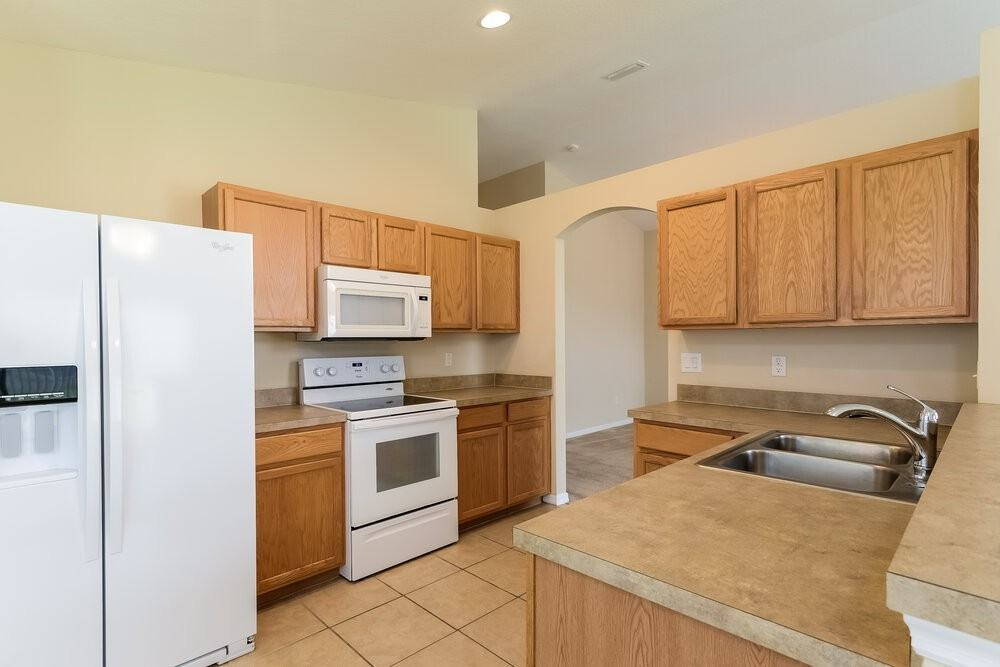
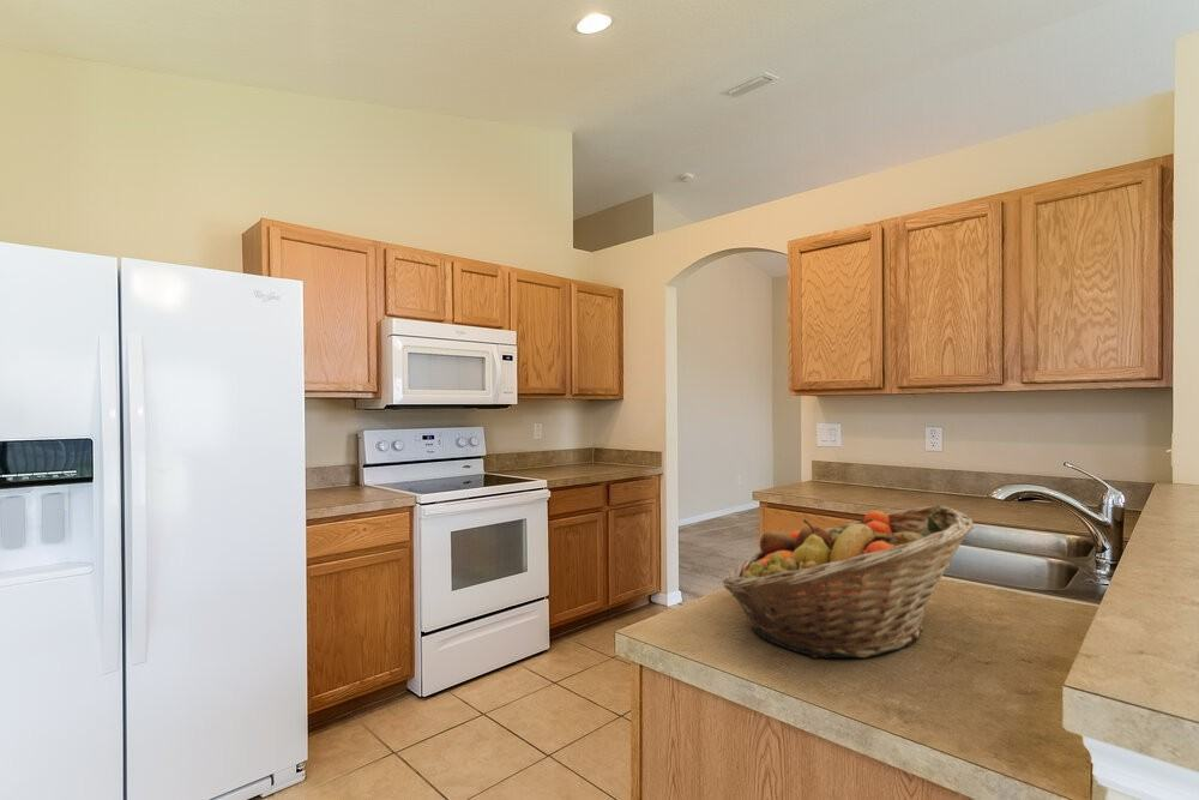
+ fruit basket (843, 566)
